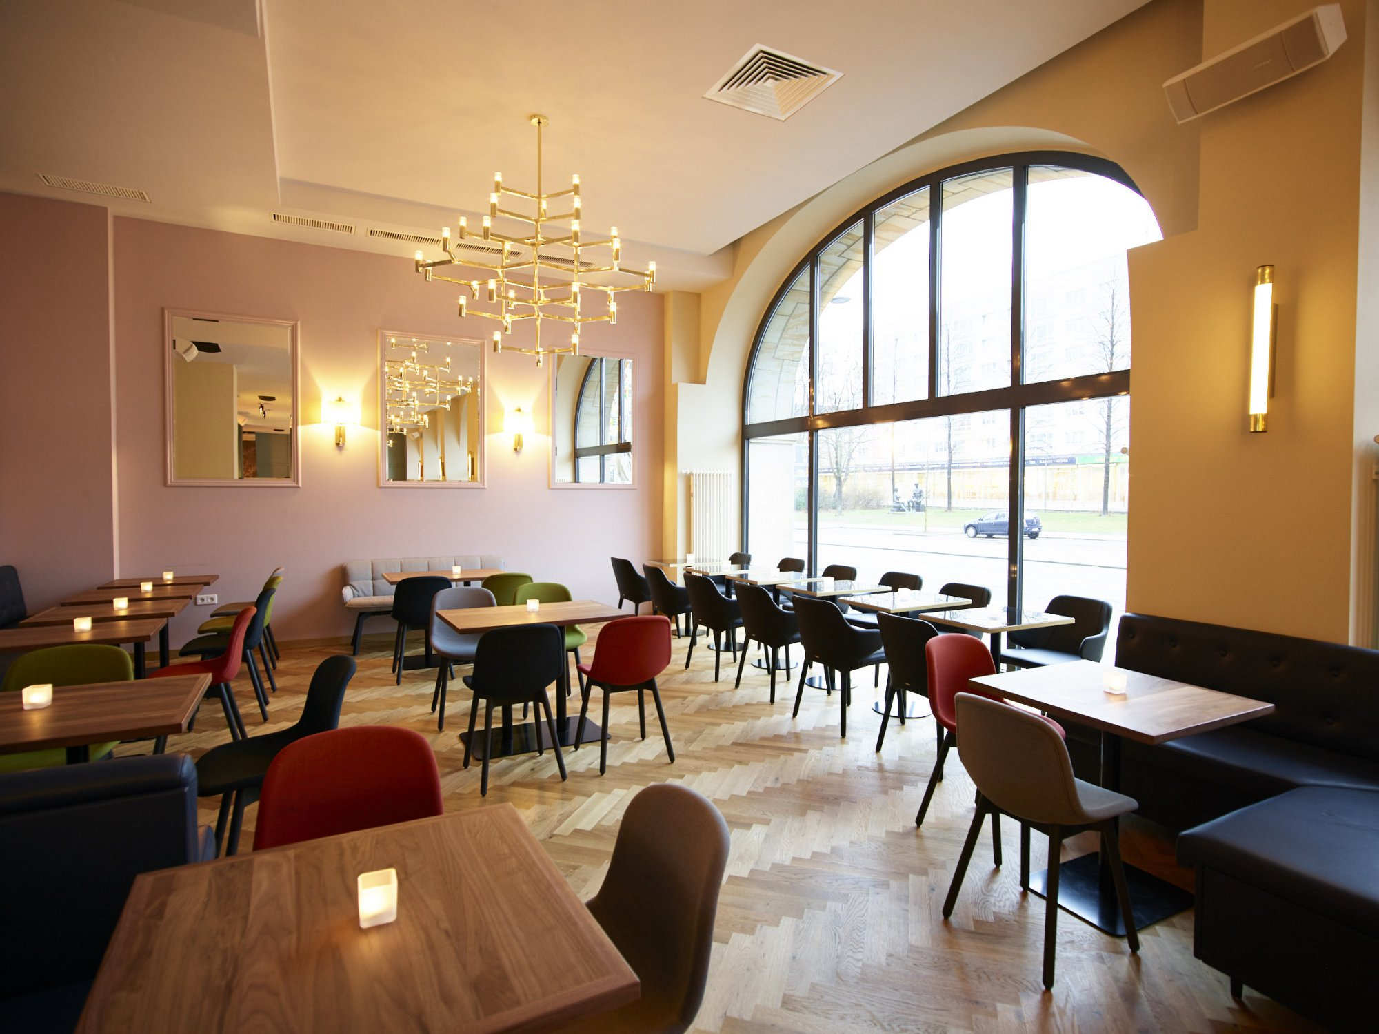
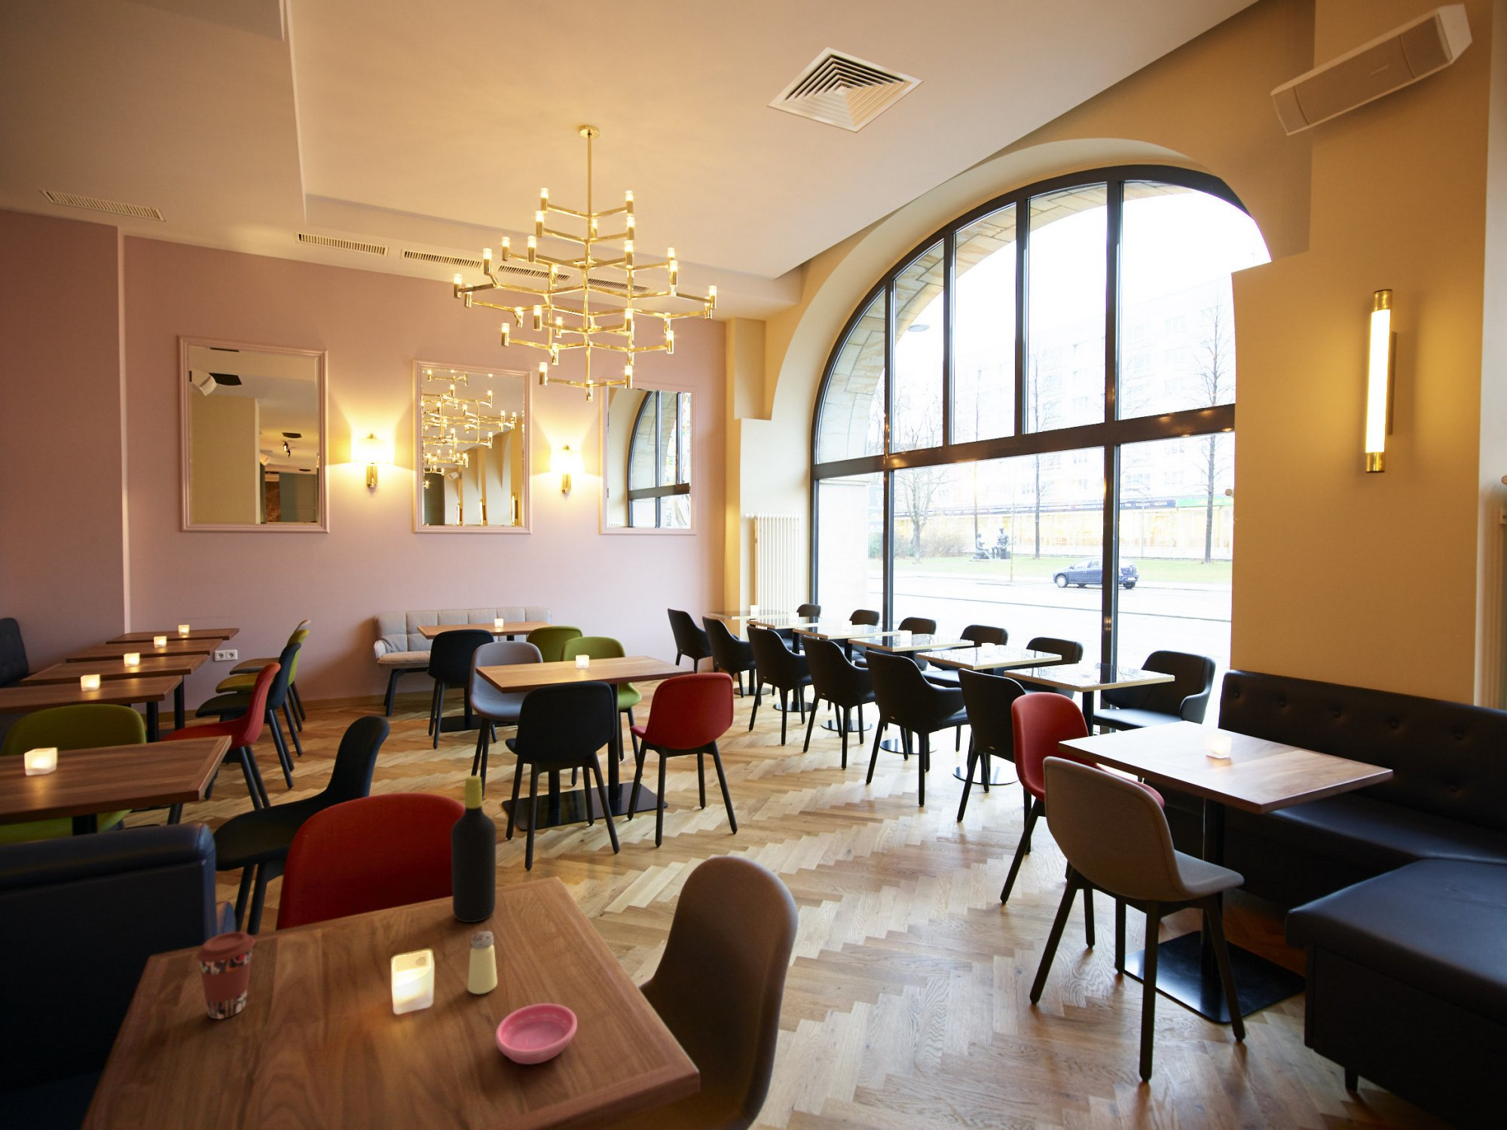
+ bottle (473, 845)
+ coffee cup (226, 975)
+ saltshaker (482, 960)
+ saucer (537, 1035)
